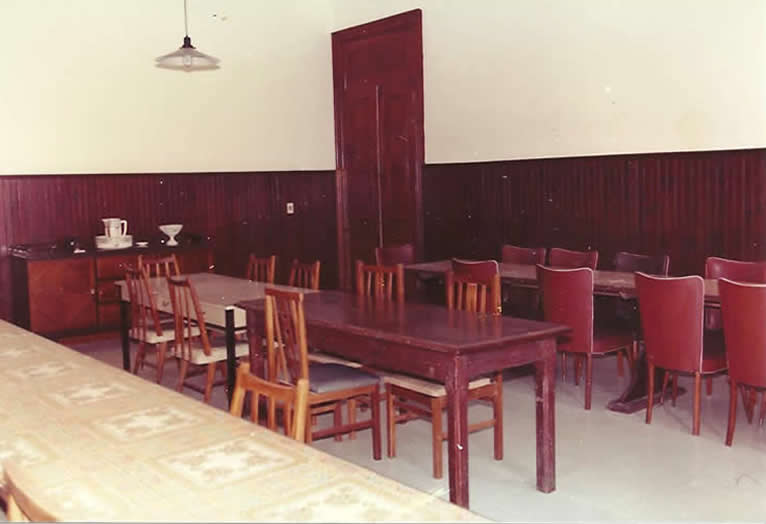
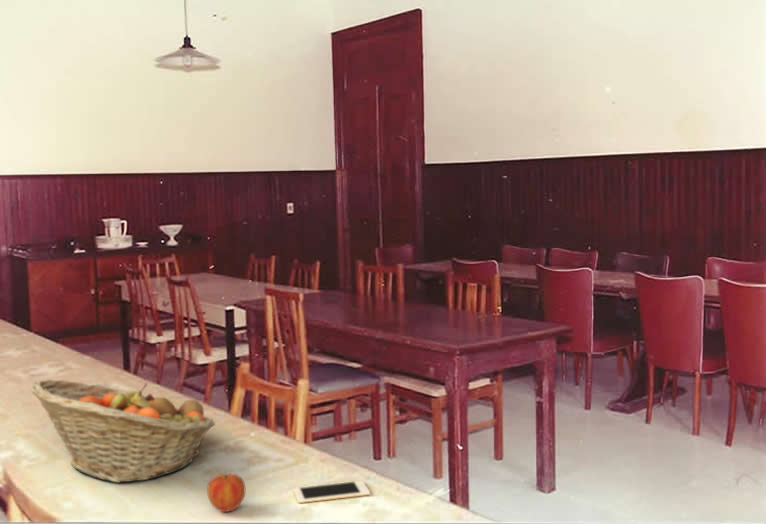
+ apple (226, 491)
+ cell phone (331, 491)
+ fruit basket (123, 419)
